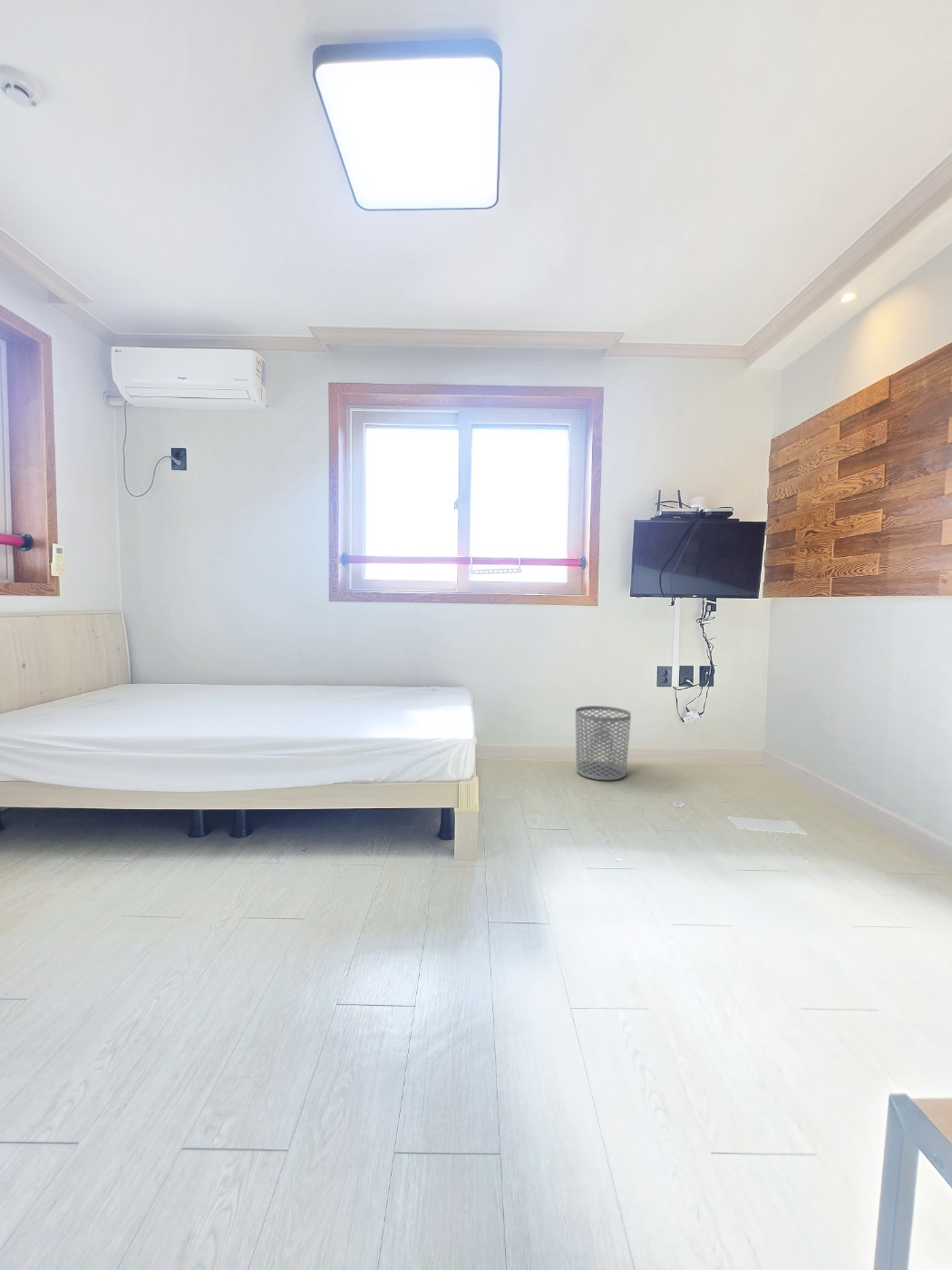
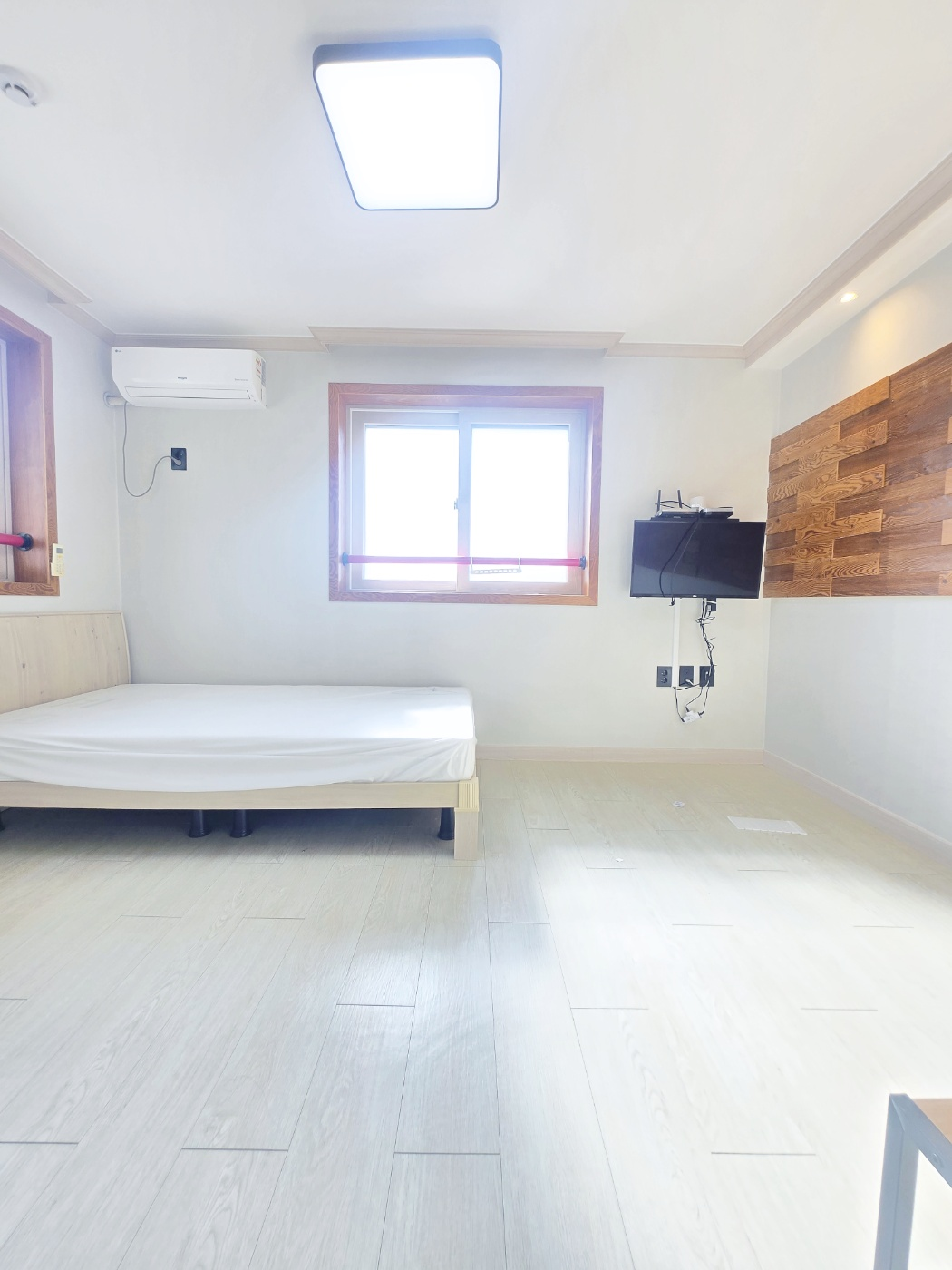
- waste bin (601, 742)
